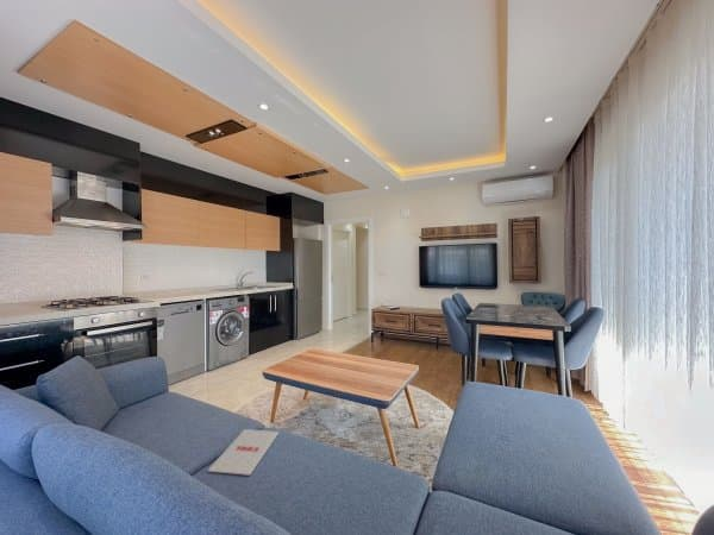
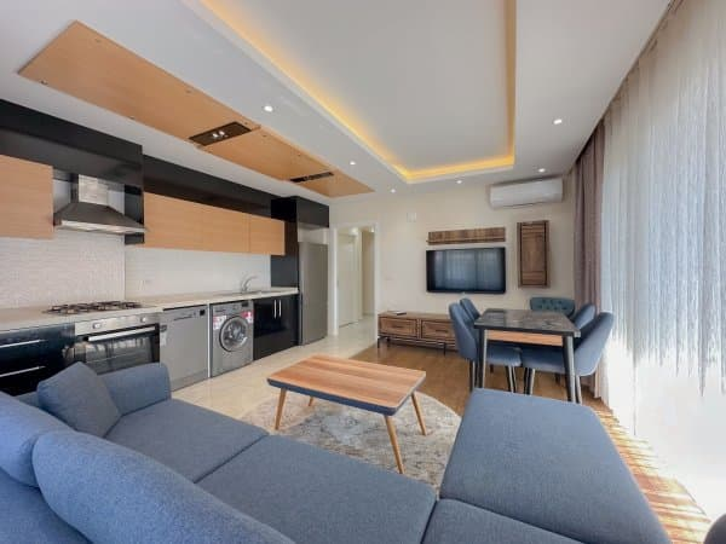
- magazine (246, 449)
